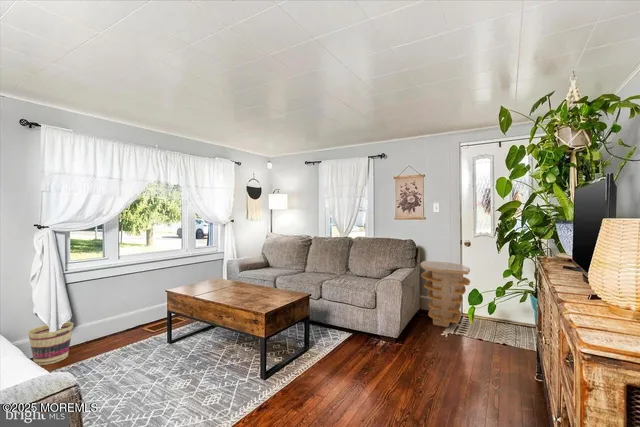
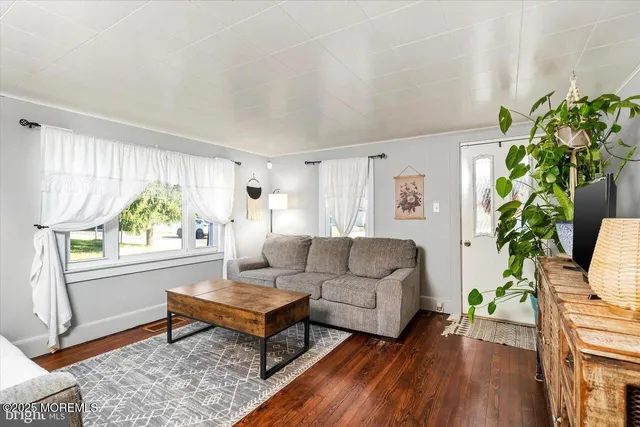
- side table (444, 293)
- basket (51, 343)
